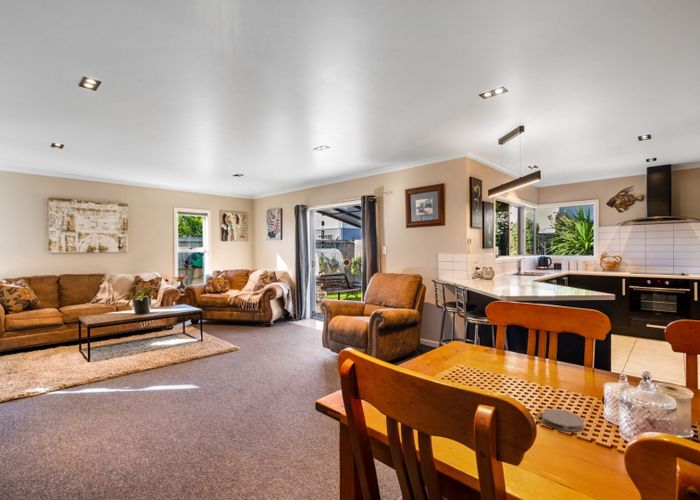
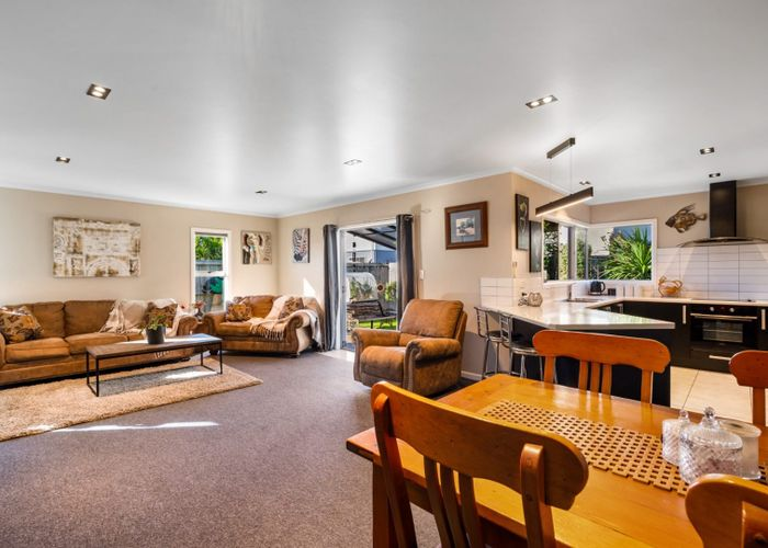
- coaster (562, 419)
